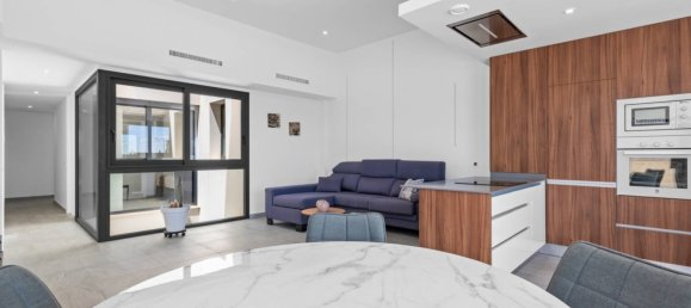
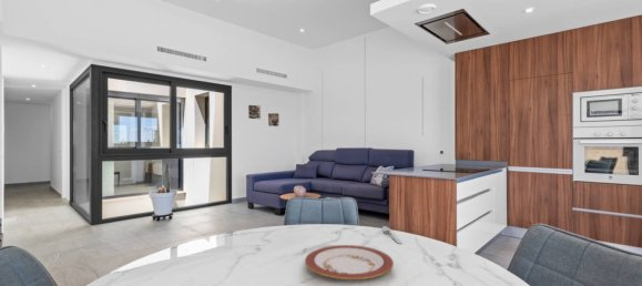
+ spoon (391, 234)
+ plate (348, 263)
